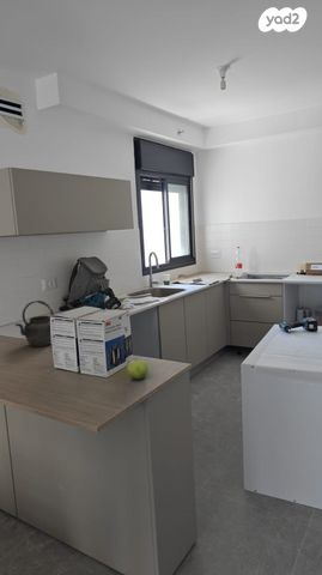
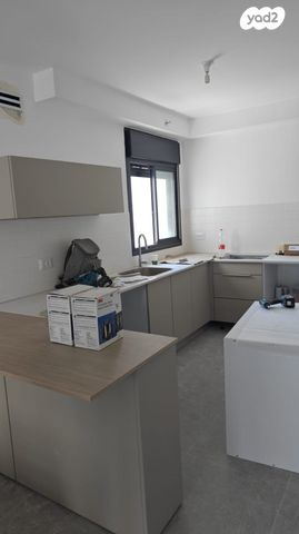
- fruit (138, 368)
- kettle (35, 323)
